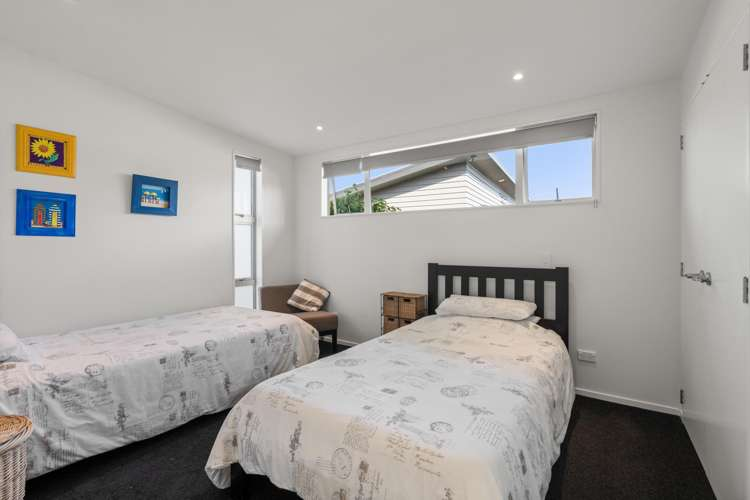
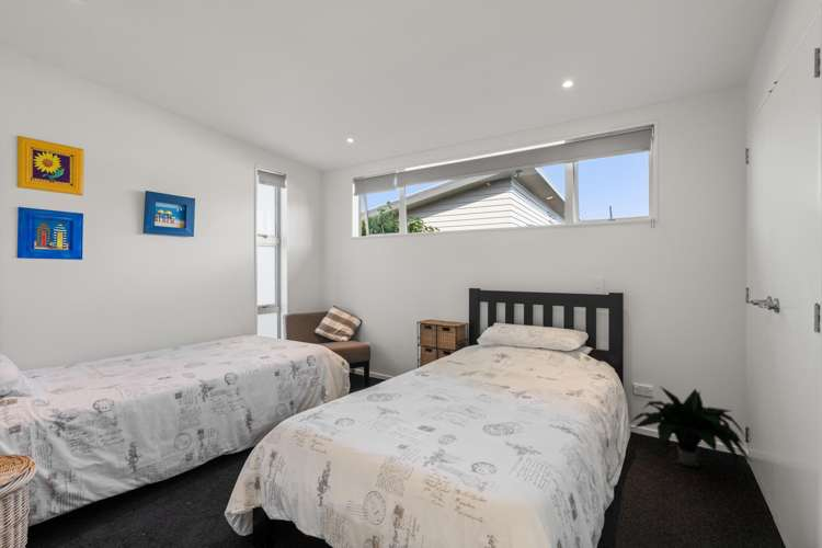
+ potted plant (686, 425)
